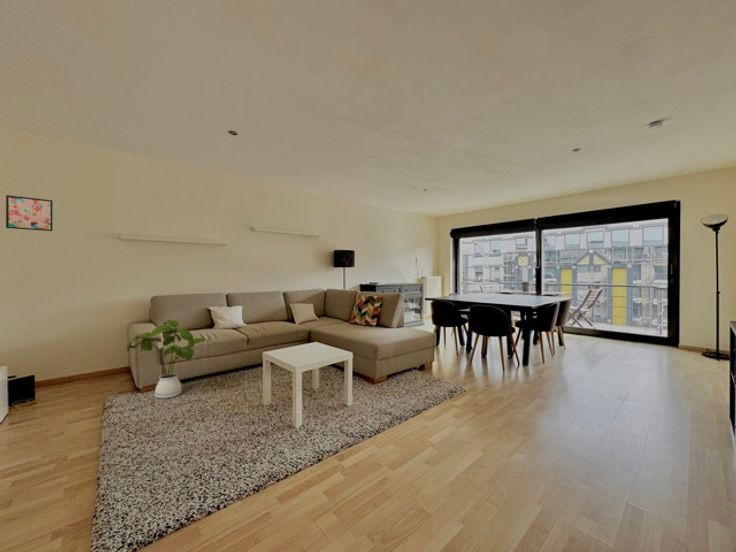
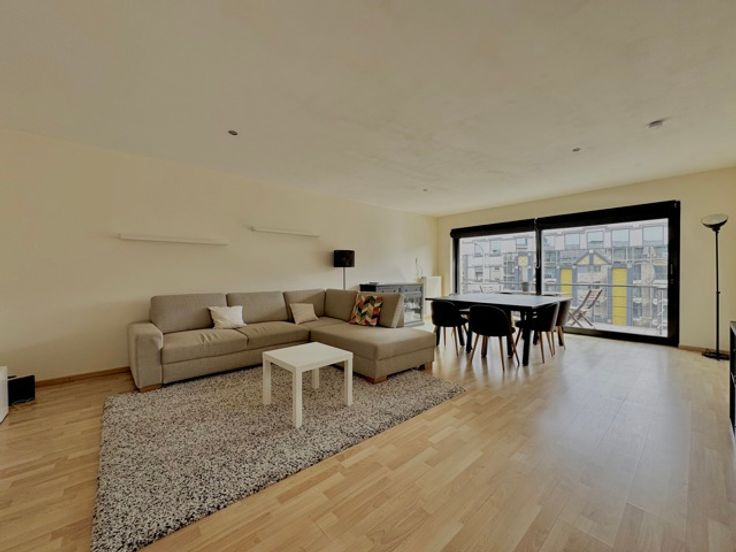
- wall art (30, 213)
- house plant (175, 359)
